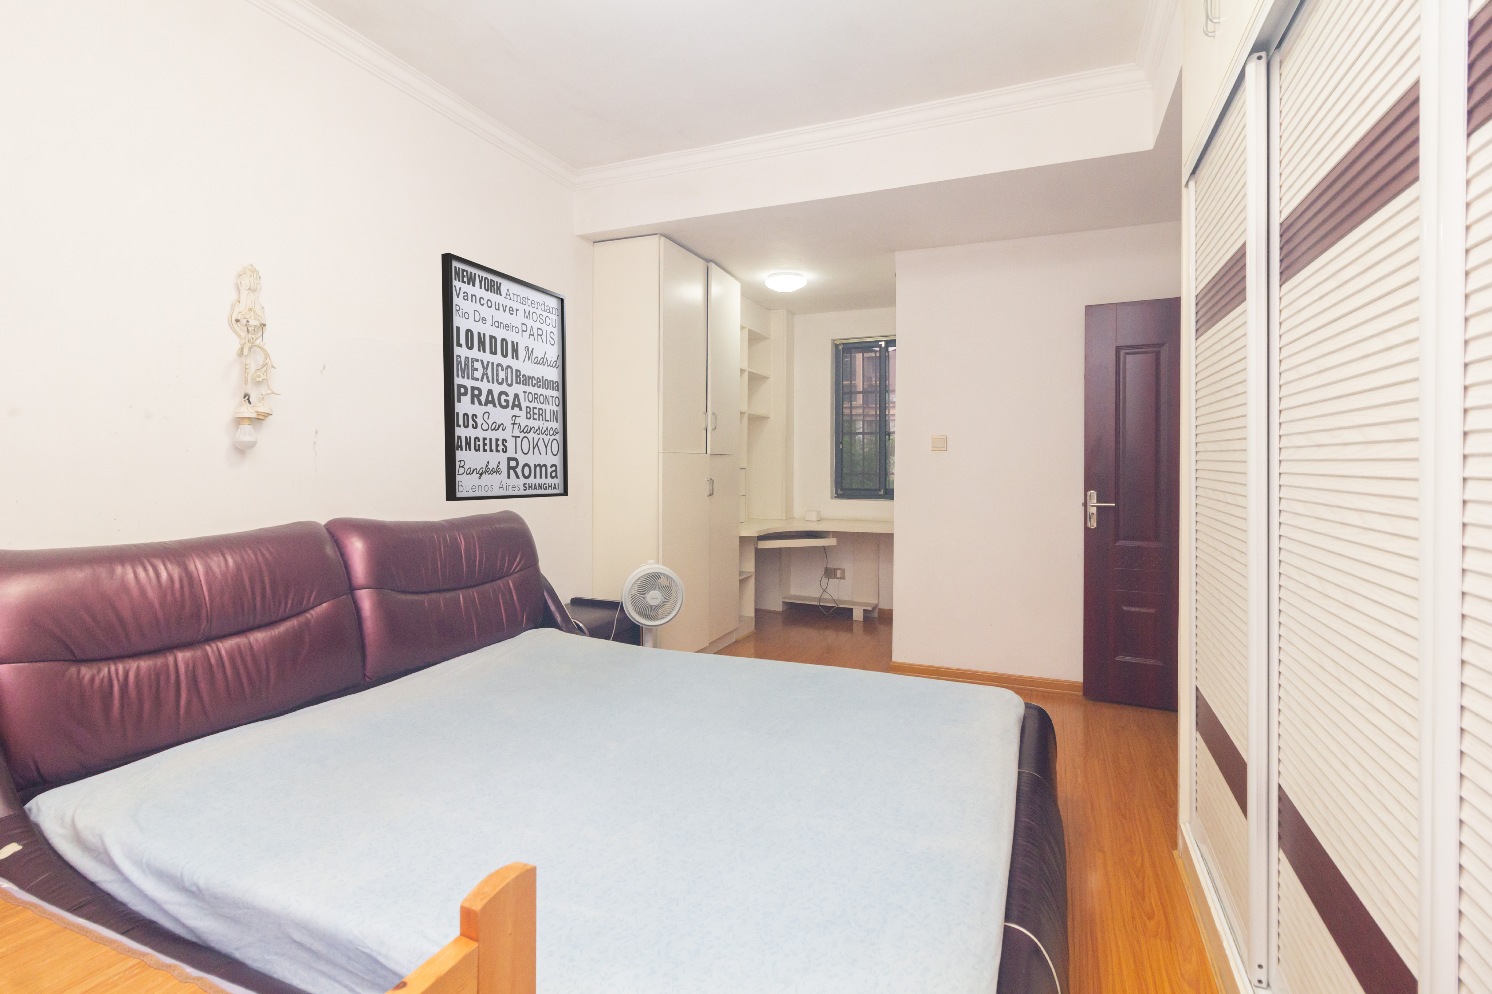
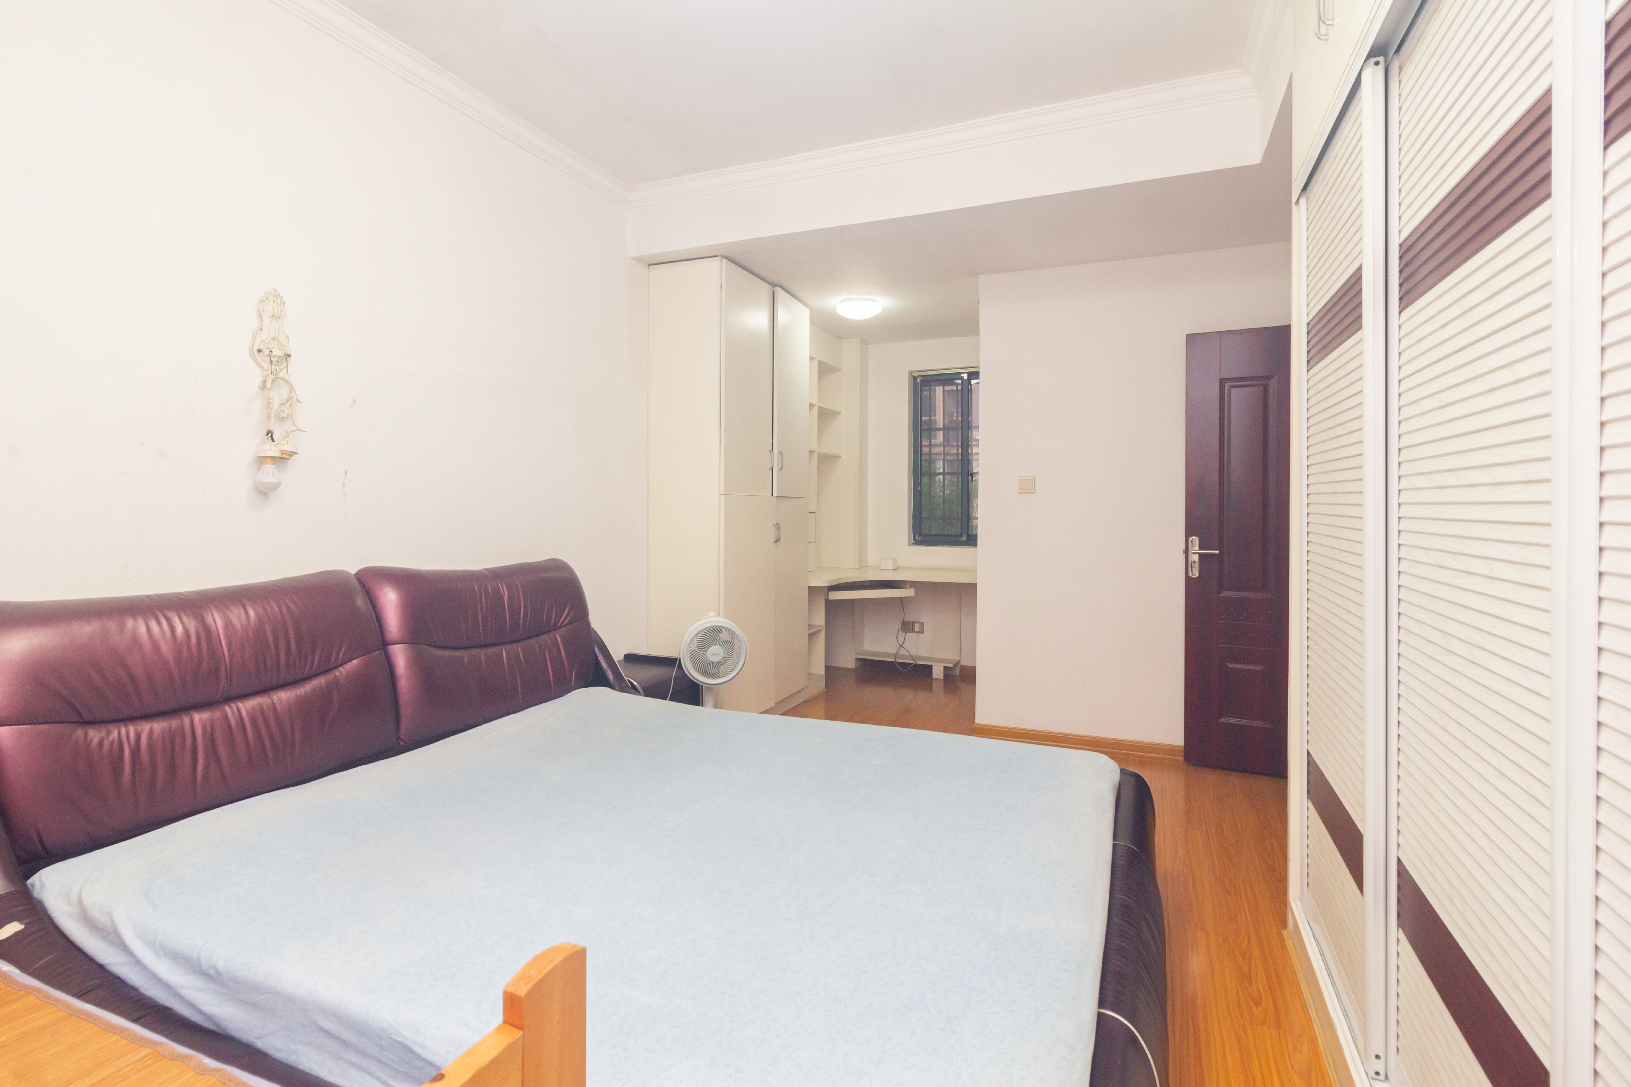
- wall art (512, 388)
